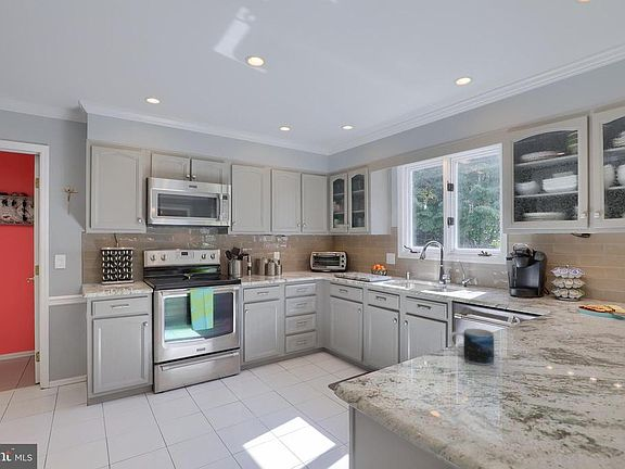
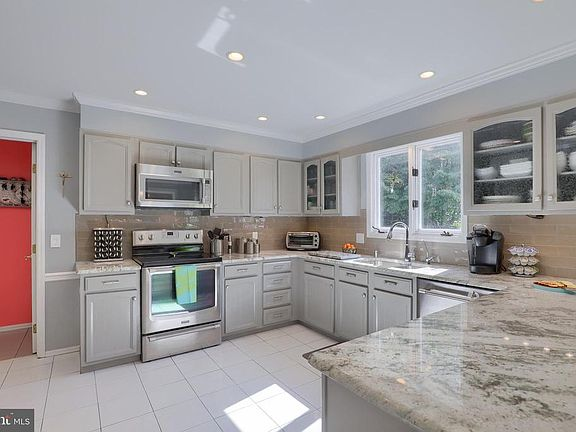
- mug (471, 345)
